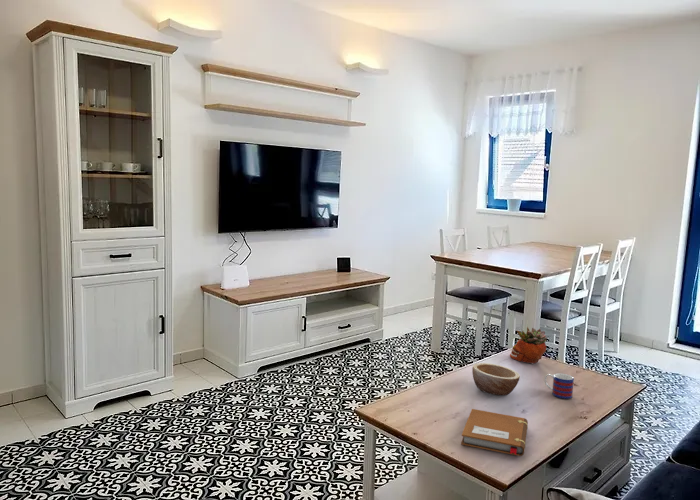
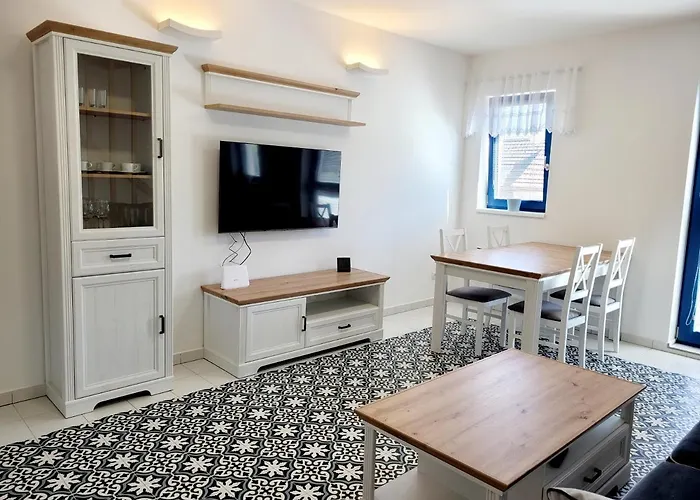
- notebook (495, 431)
- mug (558, 384)
- succulent planter (527, 343)
- bowl (495, 379)
